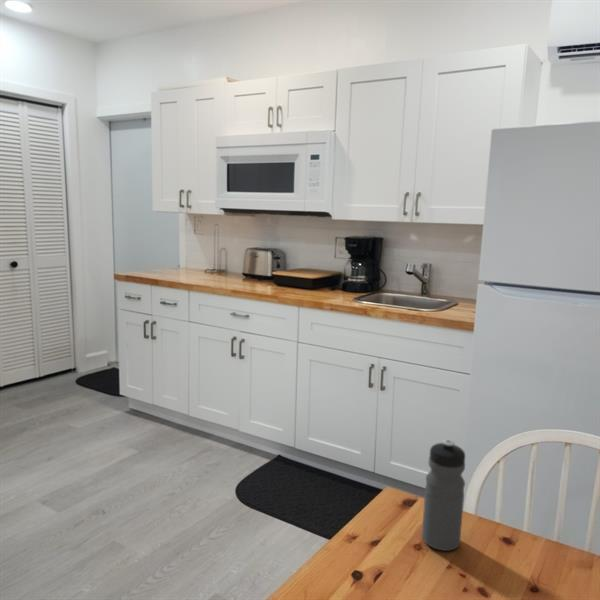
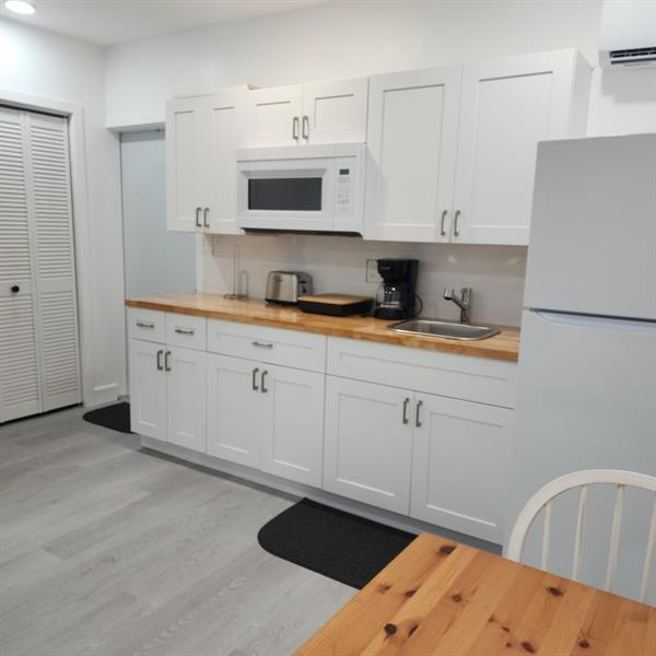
- water bottle (444, 491)
